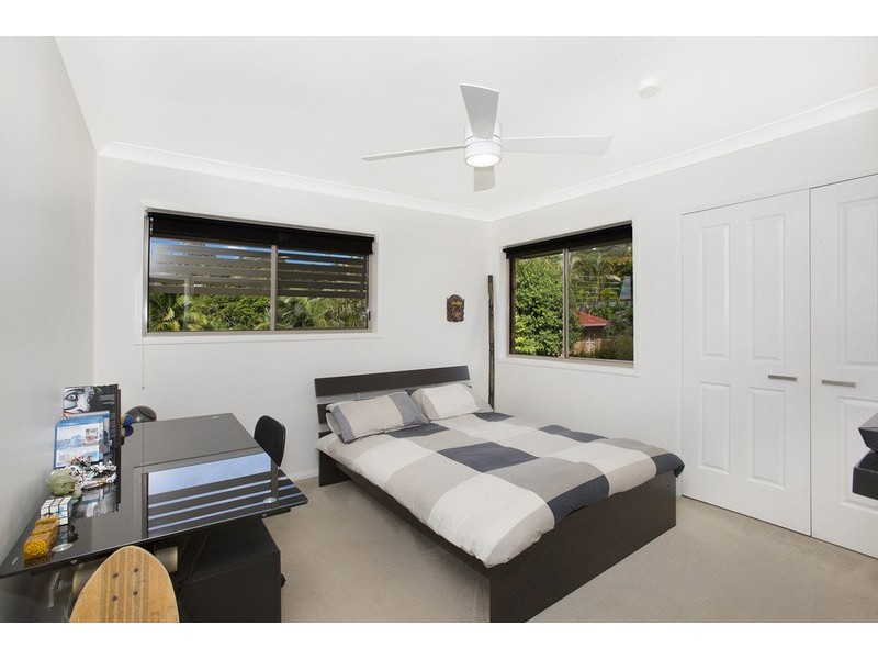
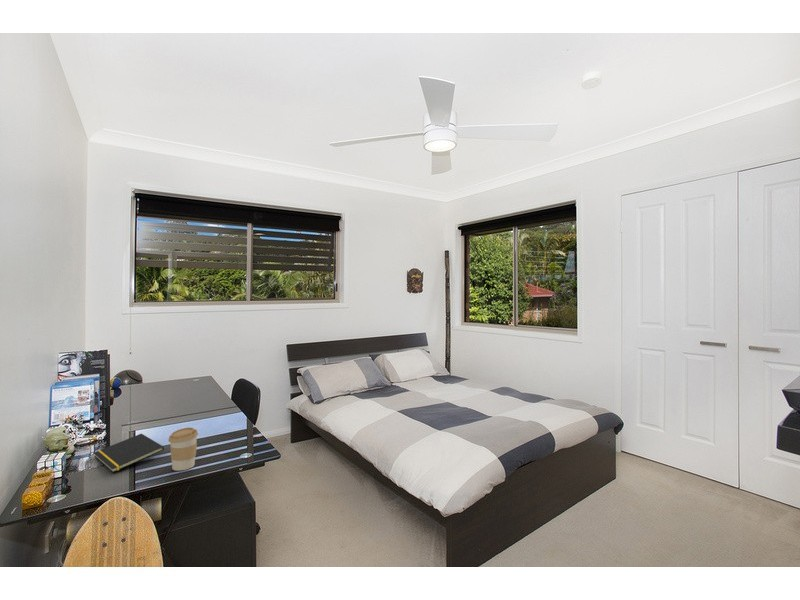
+ coffee cup (183, 448)
+ notepad (128, 451)
